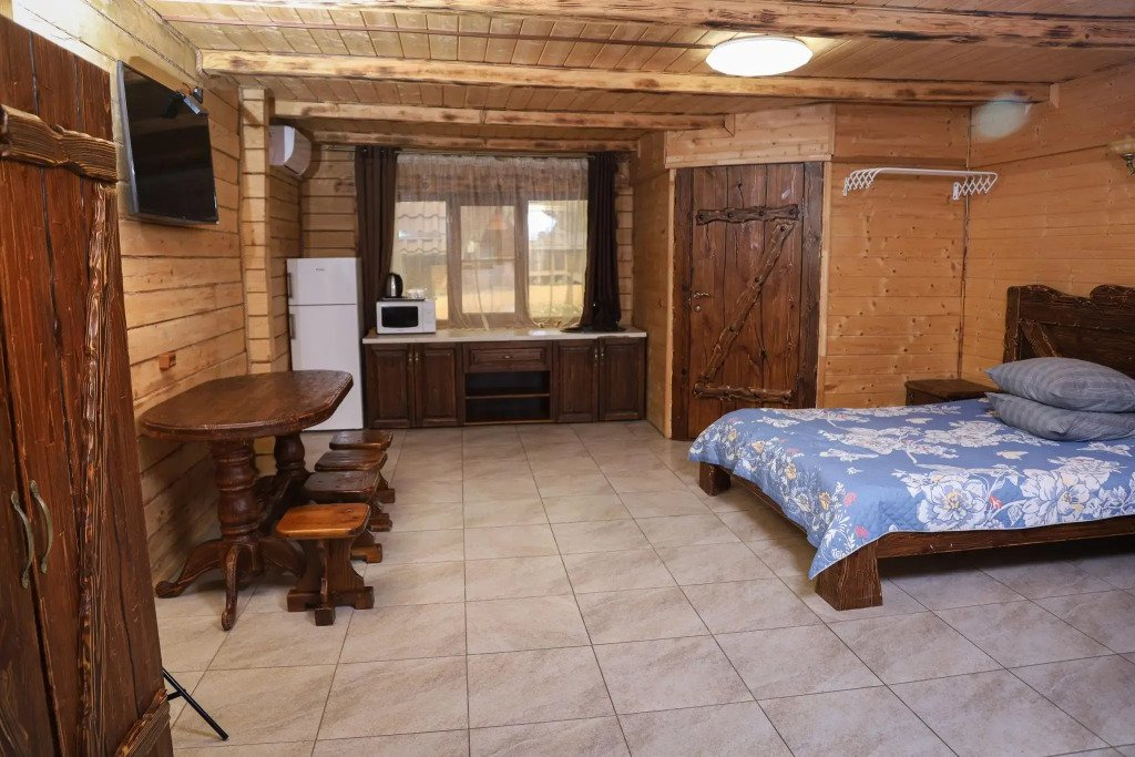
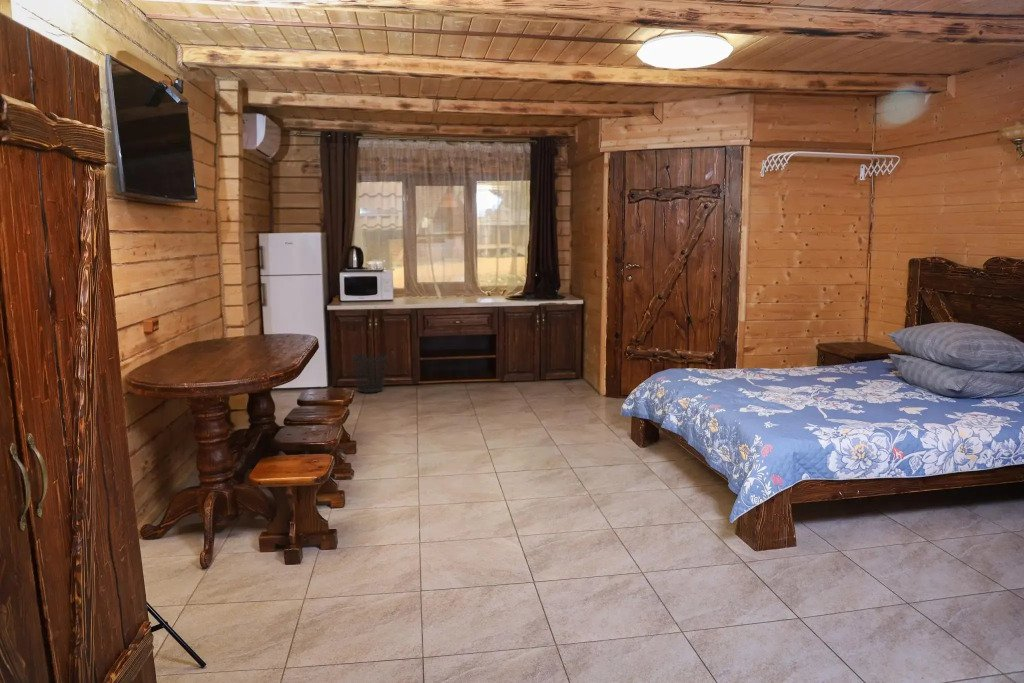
+ wastebasket (369, 373)
